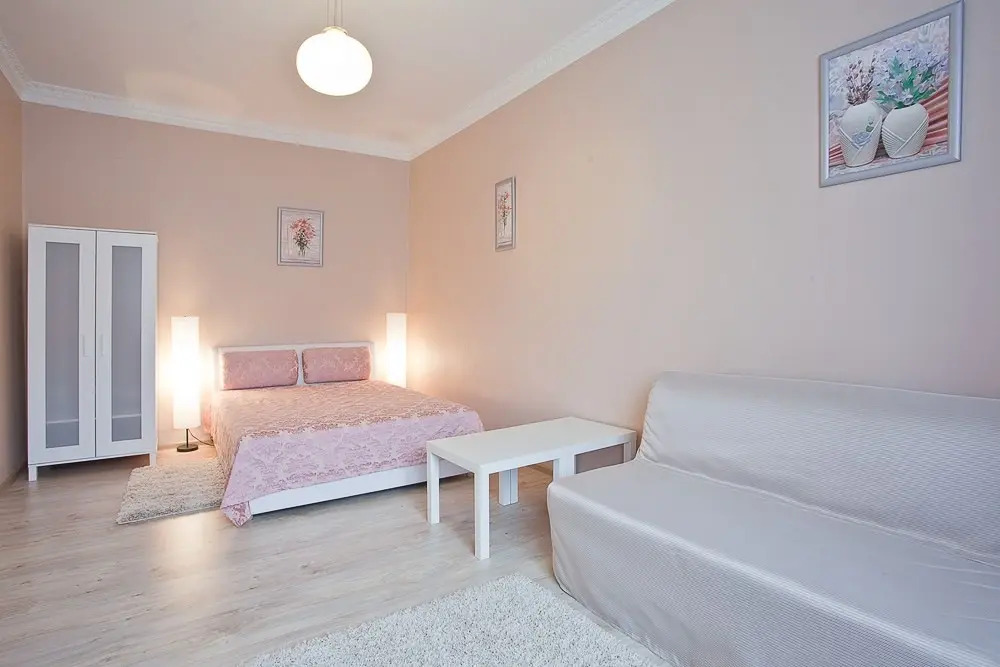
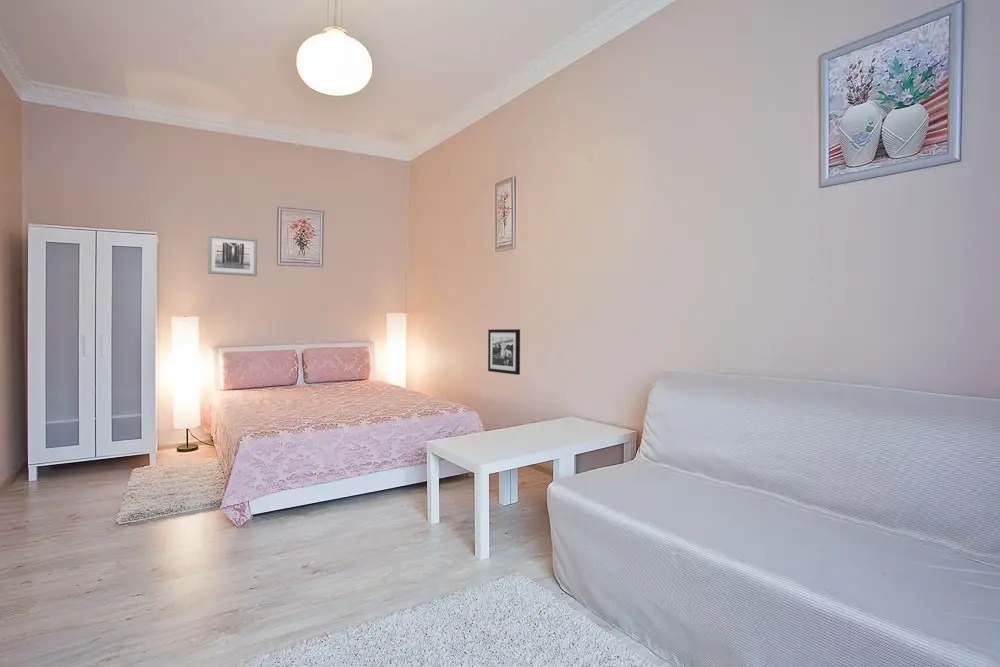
+ picture frame (503, 351)
+ wall art (232, 255)
